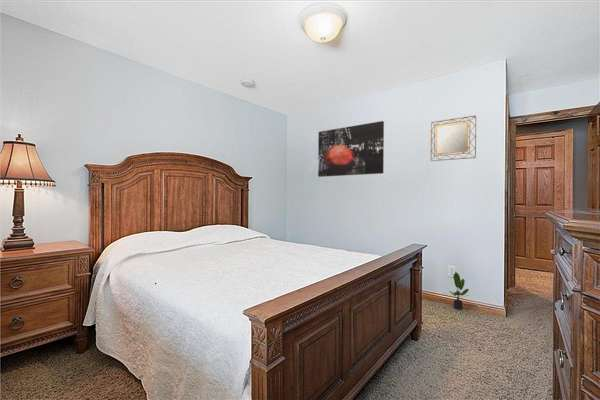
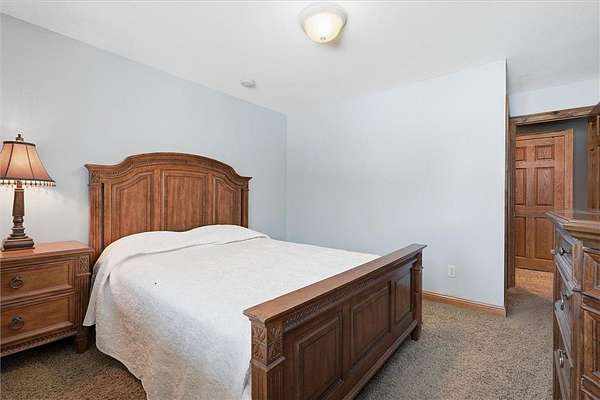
- potted plant (458, 291)
- wall art (348, 151)
- home mirror (452, 138)
